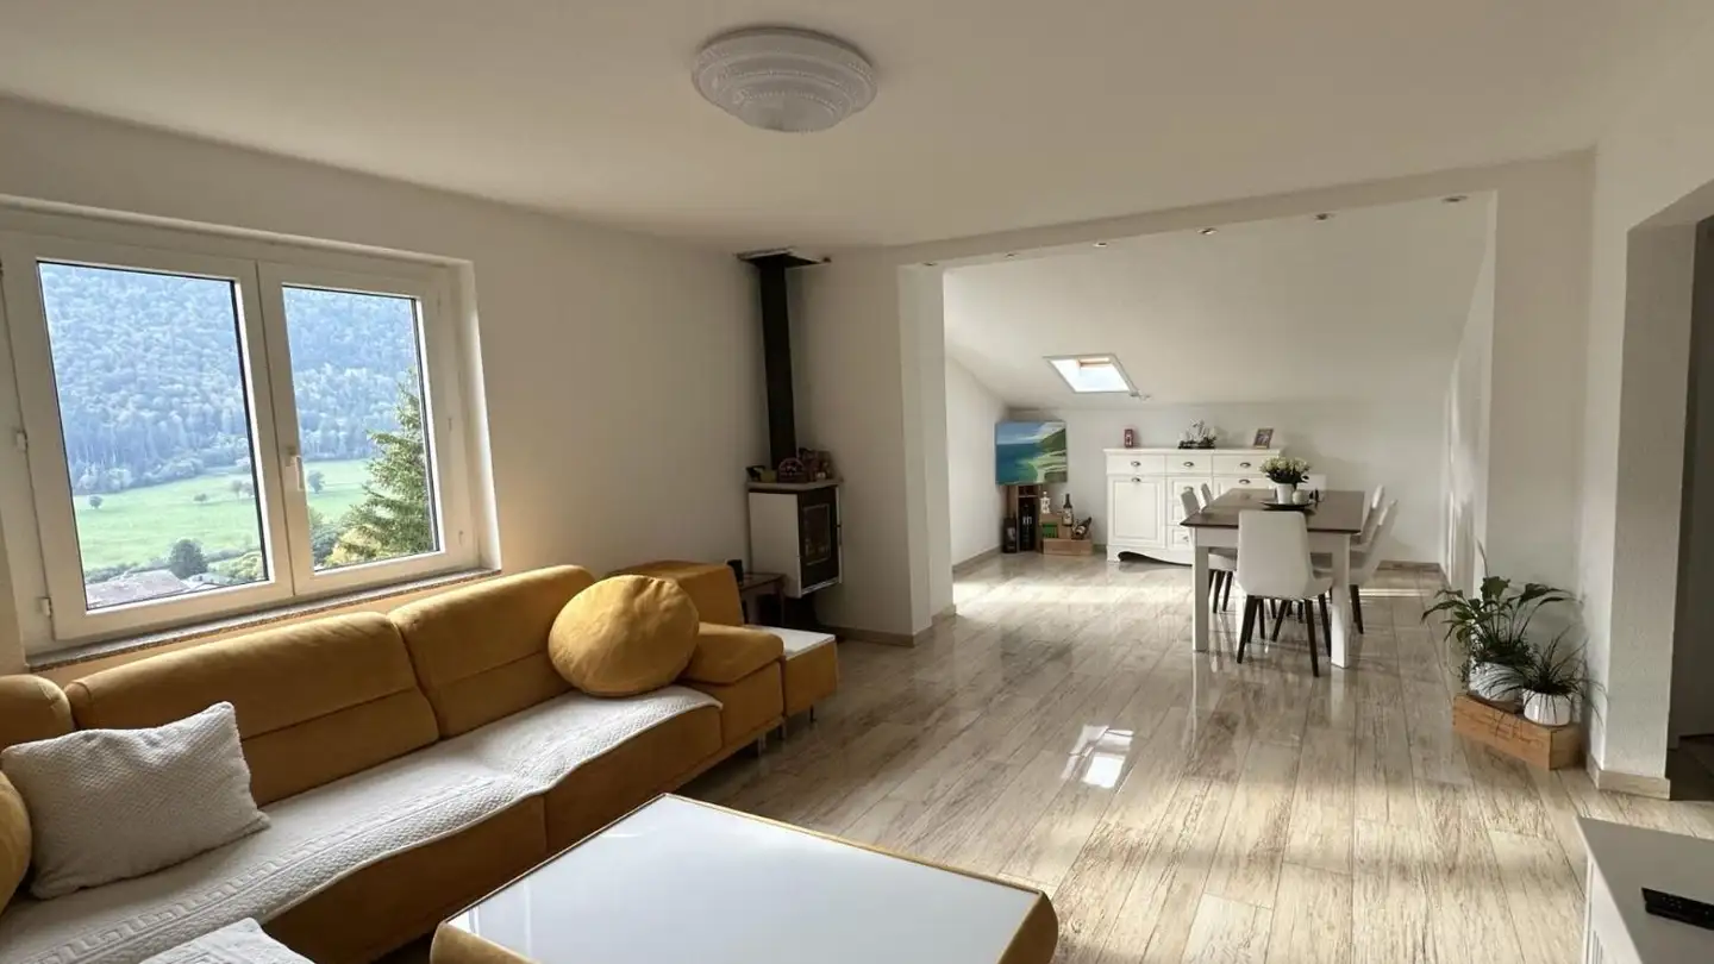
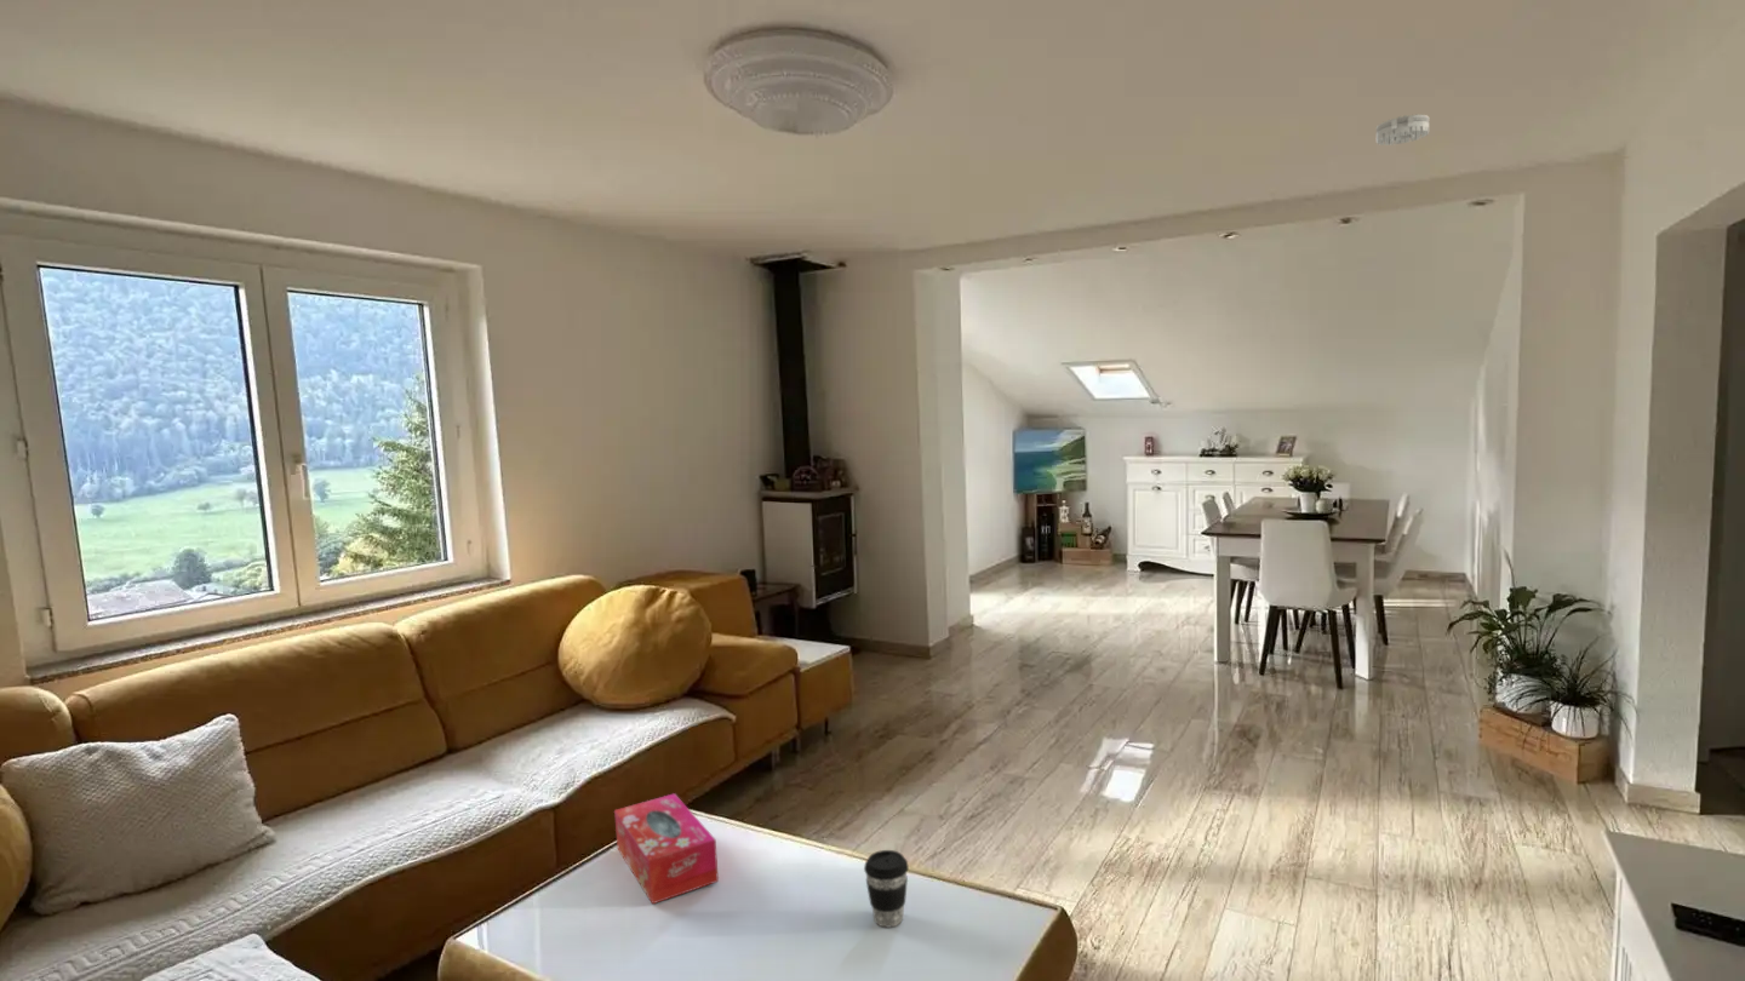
+ smoke detector (1402, 128)
+ coffee cup (887, 889)
+ tissue box (664, 844)
